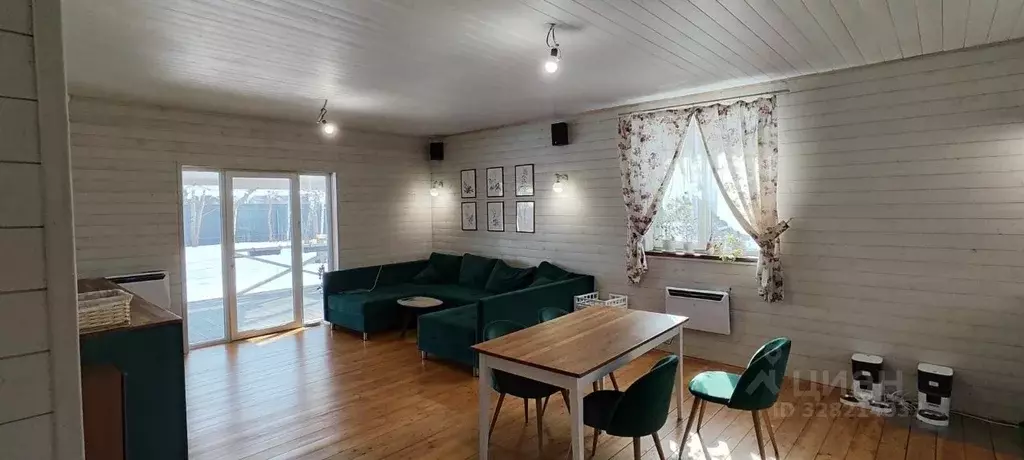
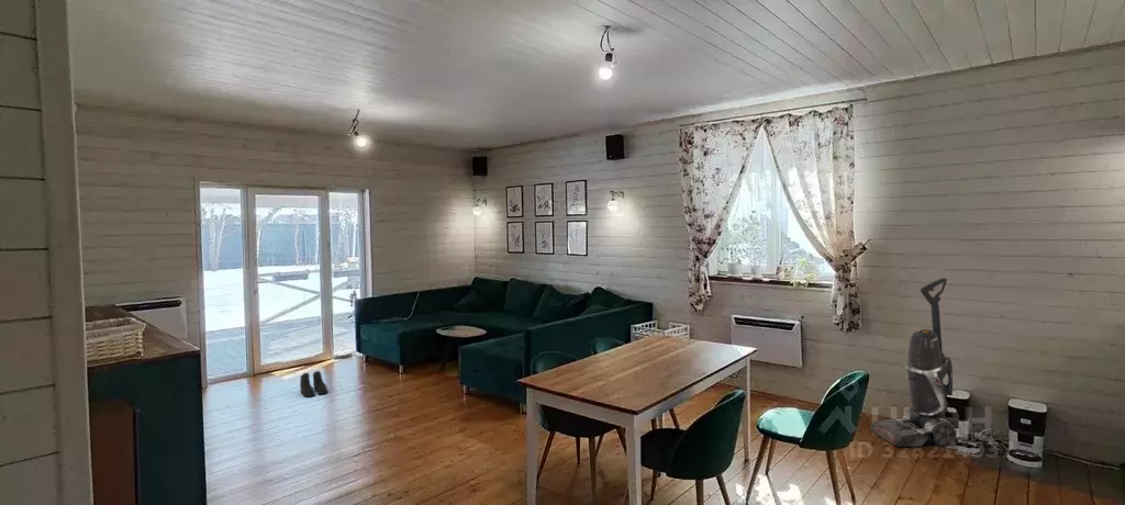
+ boots (313, 382)
+ vacuum cleaner (911, 358)
